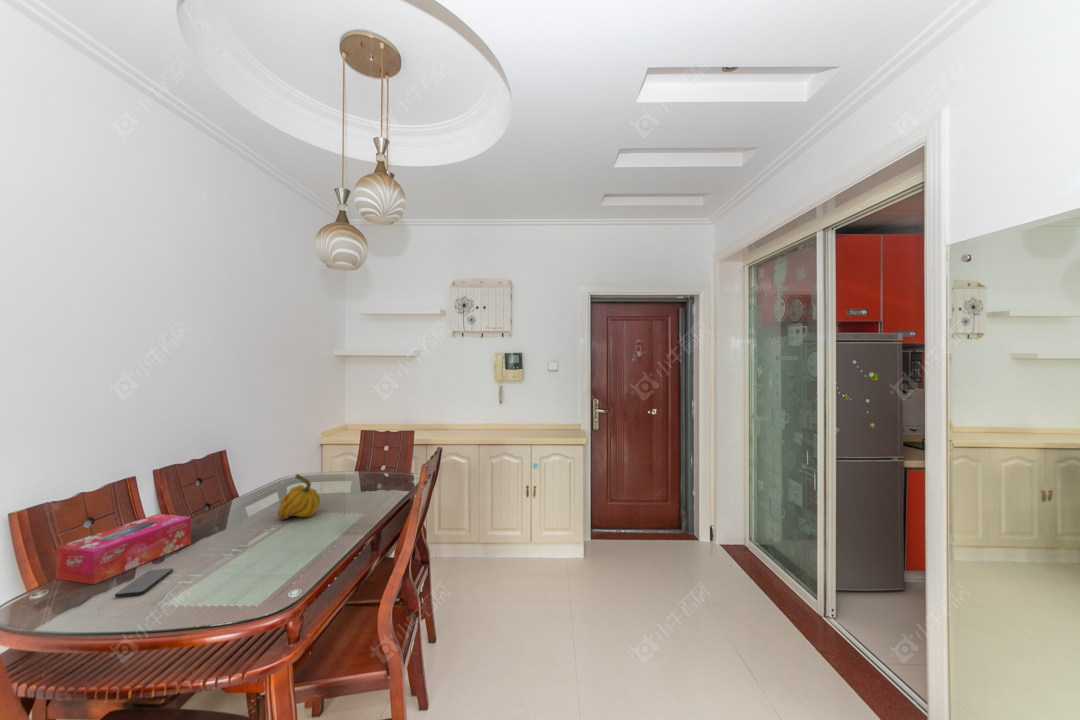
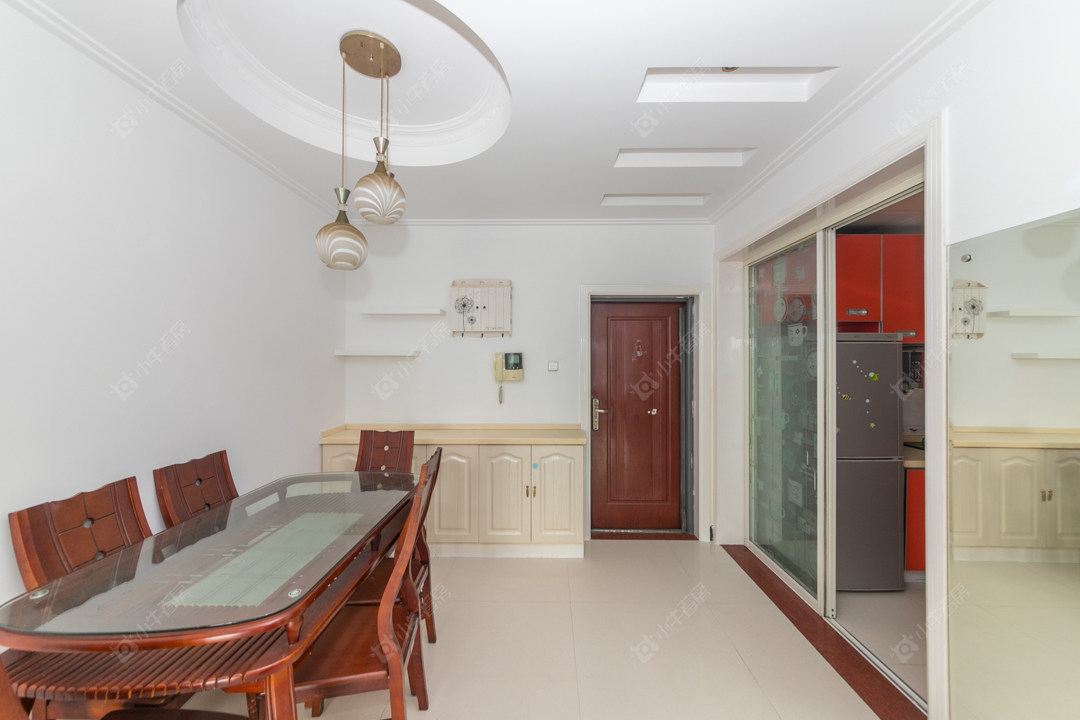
- tissue box (129, 545)
- smartphone (145, 581)
- pumpkin (299, 494)
